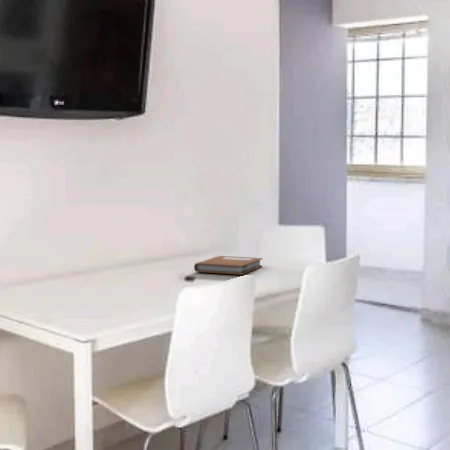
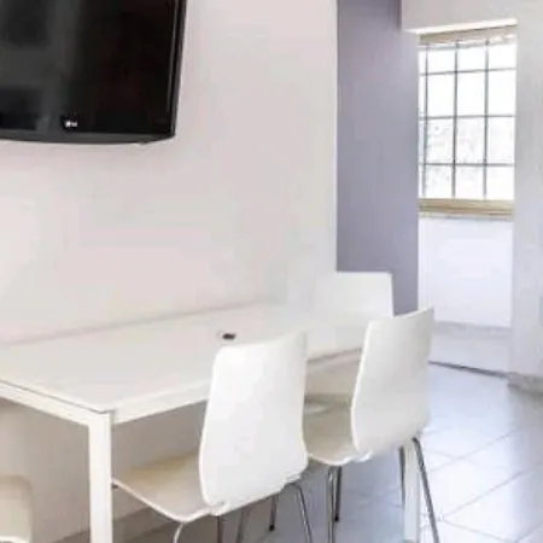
- notebook (229, 264)
